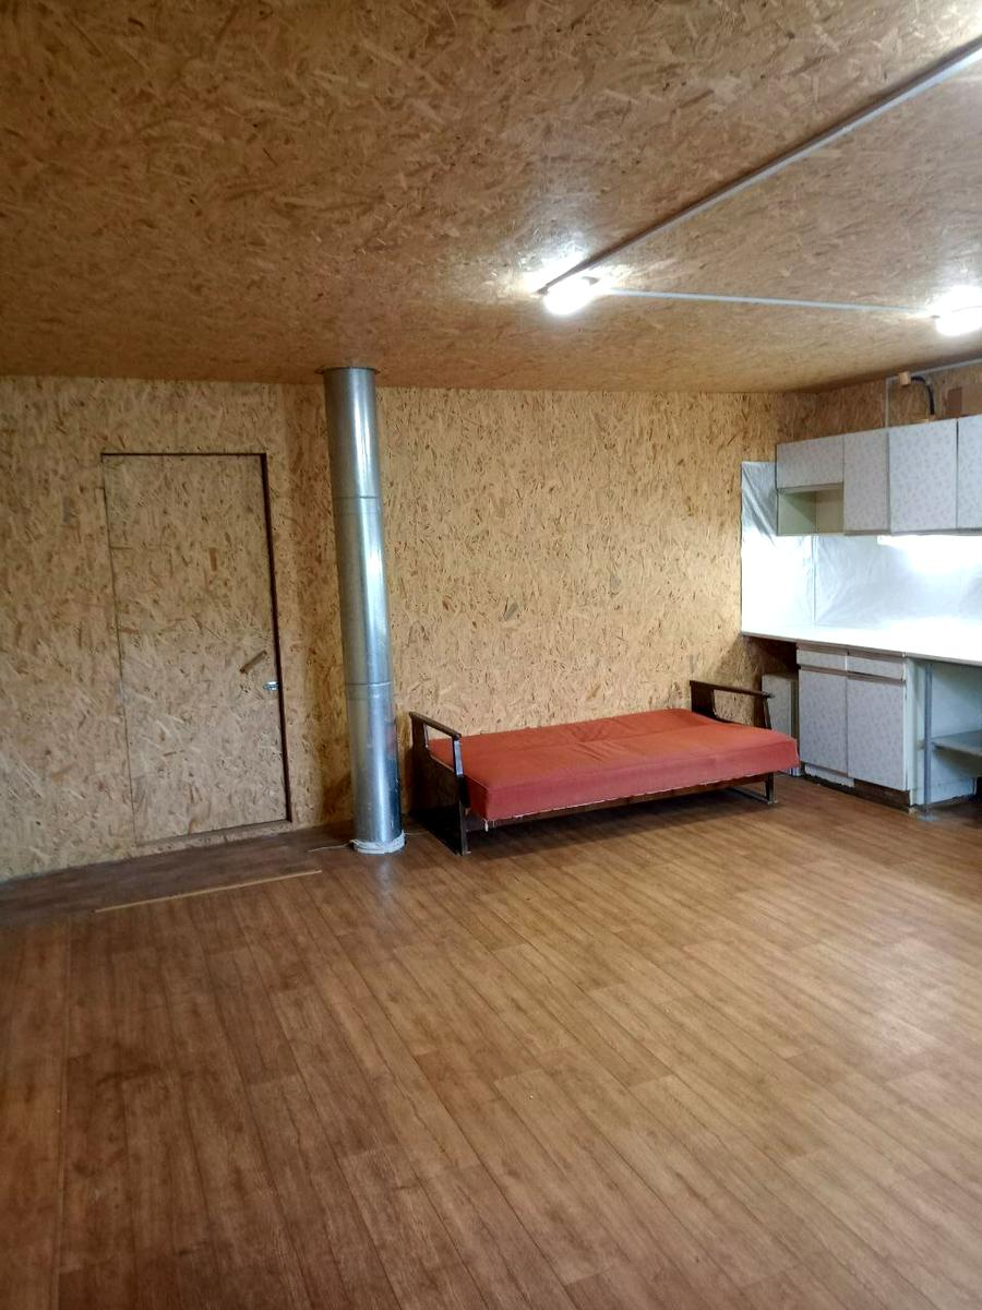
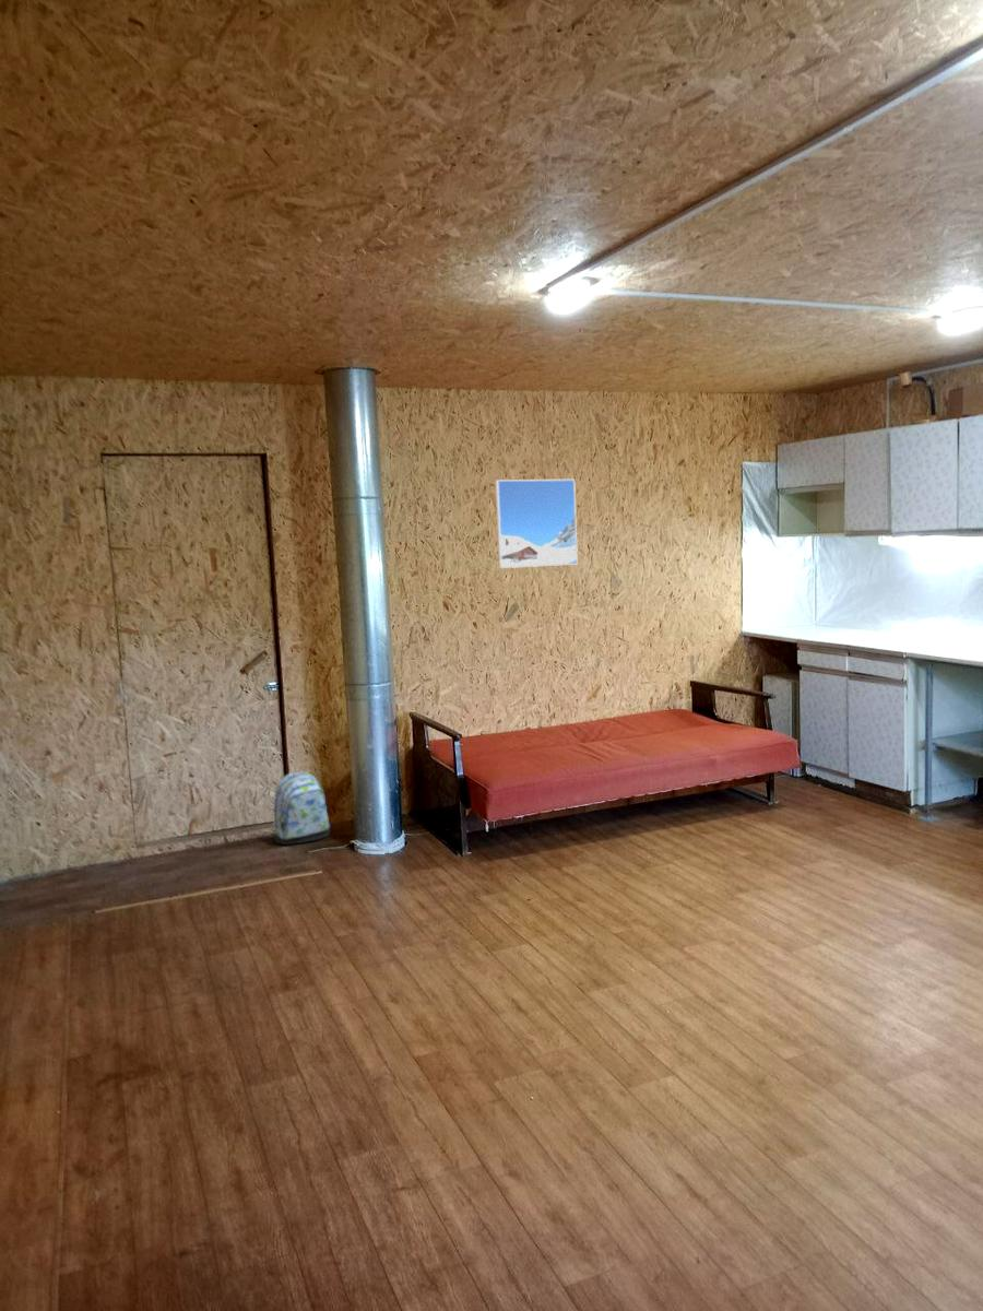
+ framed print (536, 522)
+ backpack (301, 806)
